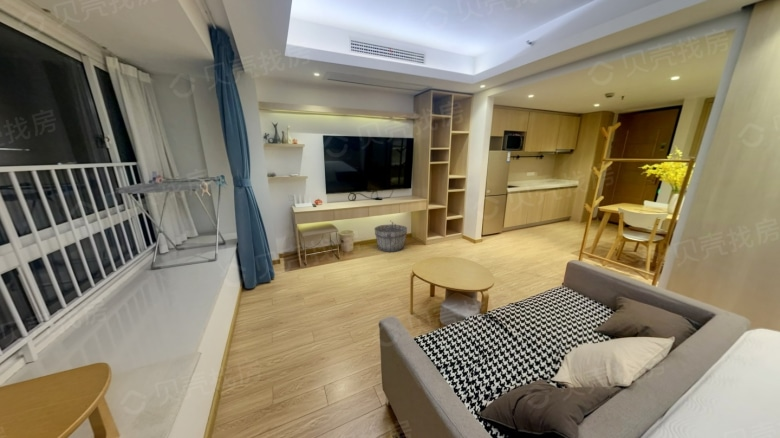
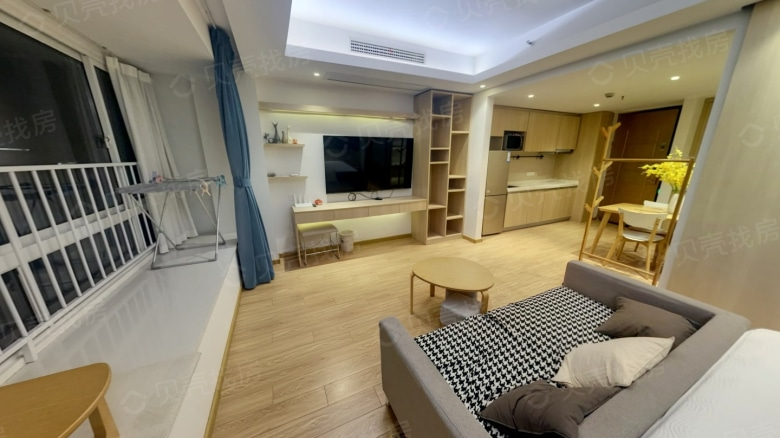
- wooden bucket (390, 234)
